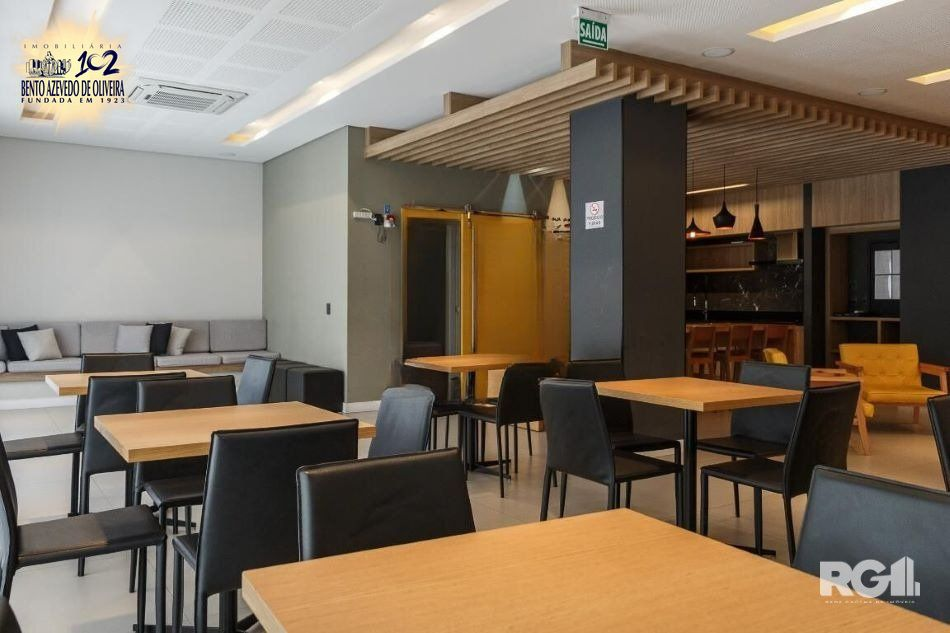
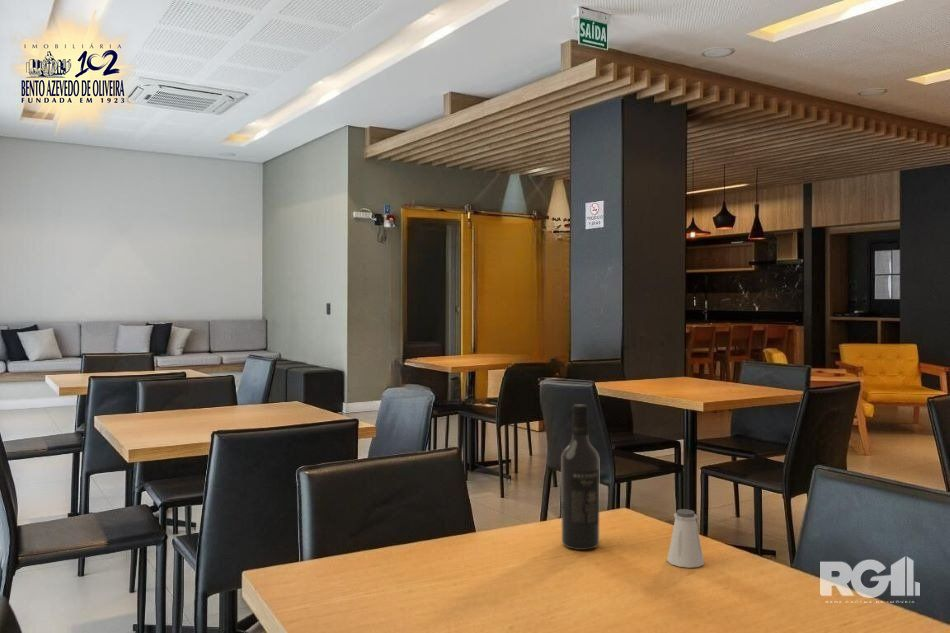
+ saltshaker (685, 536)
+ wine bottle (580, 475)
